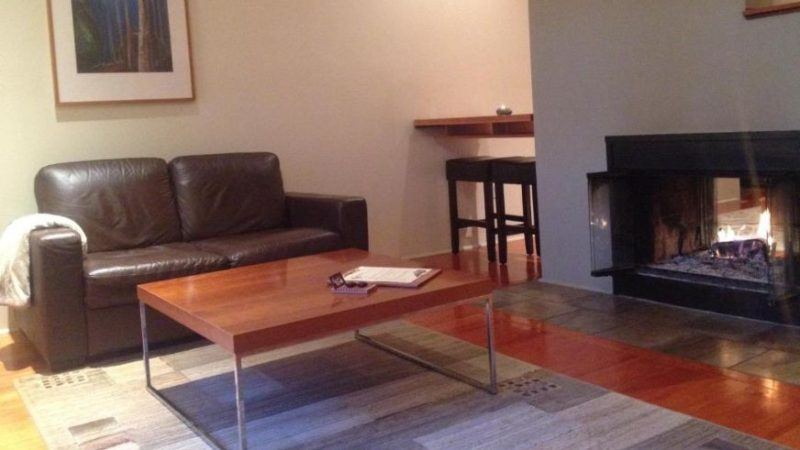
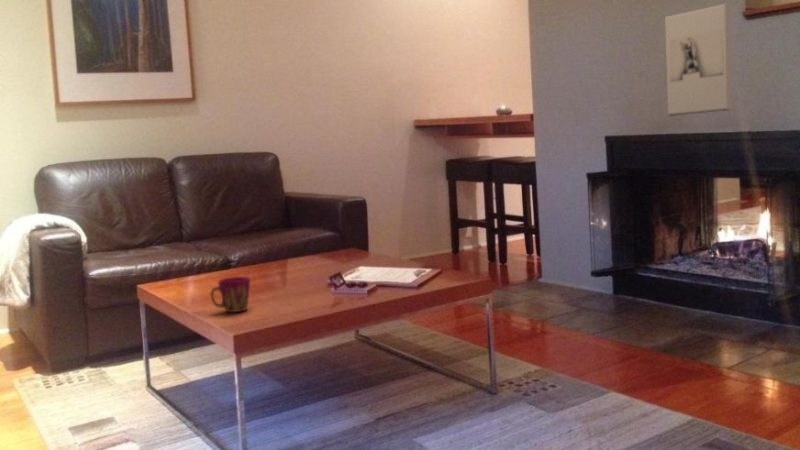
+ wall sculpture (697, 62)
+ cup (231, 295)
